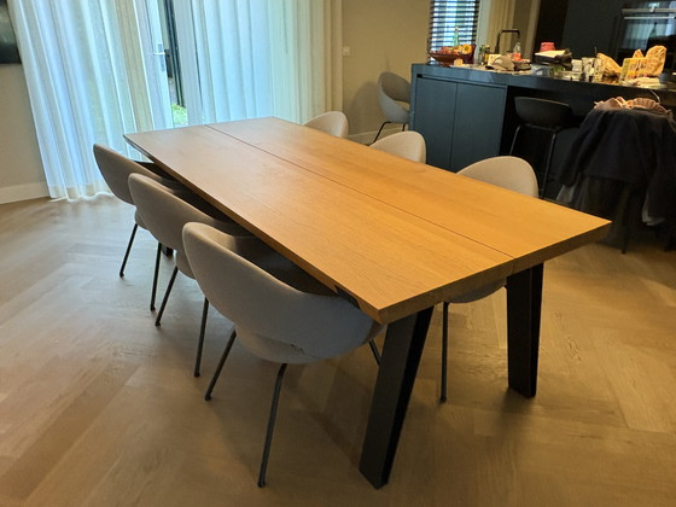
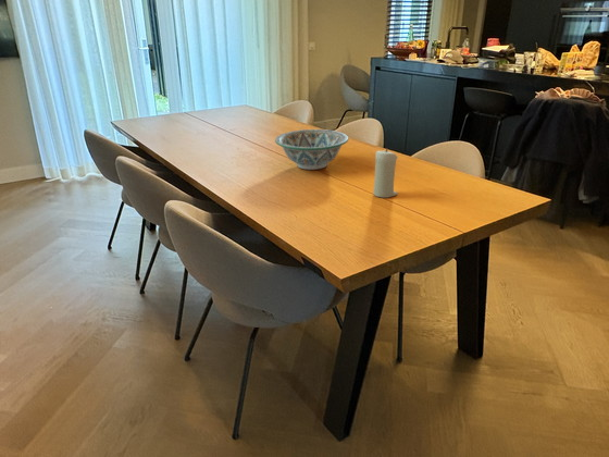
+ decorative bowl (311, 151)
+ candle (386, 172)
